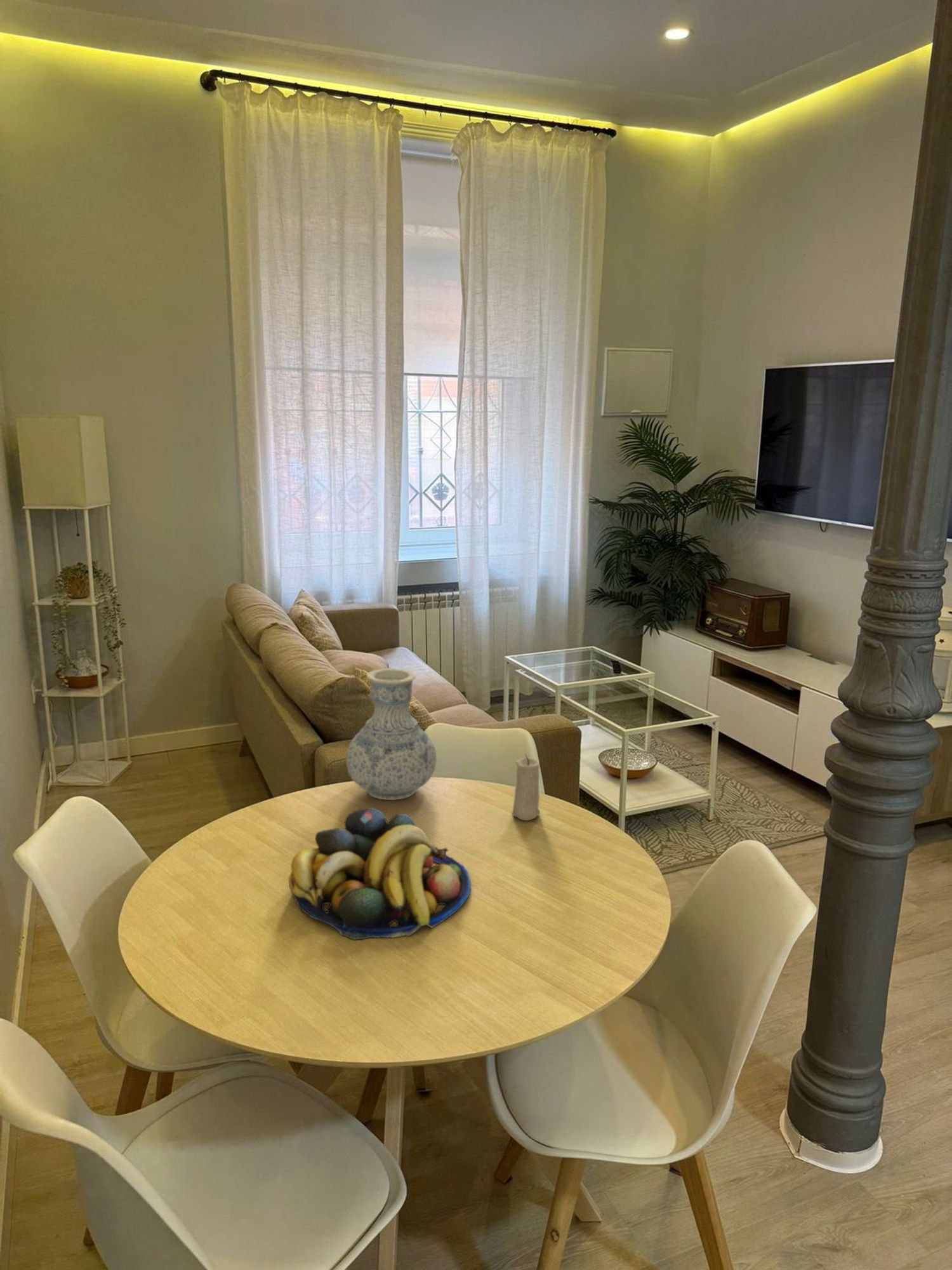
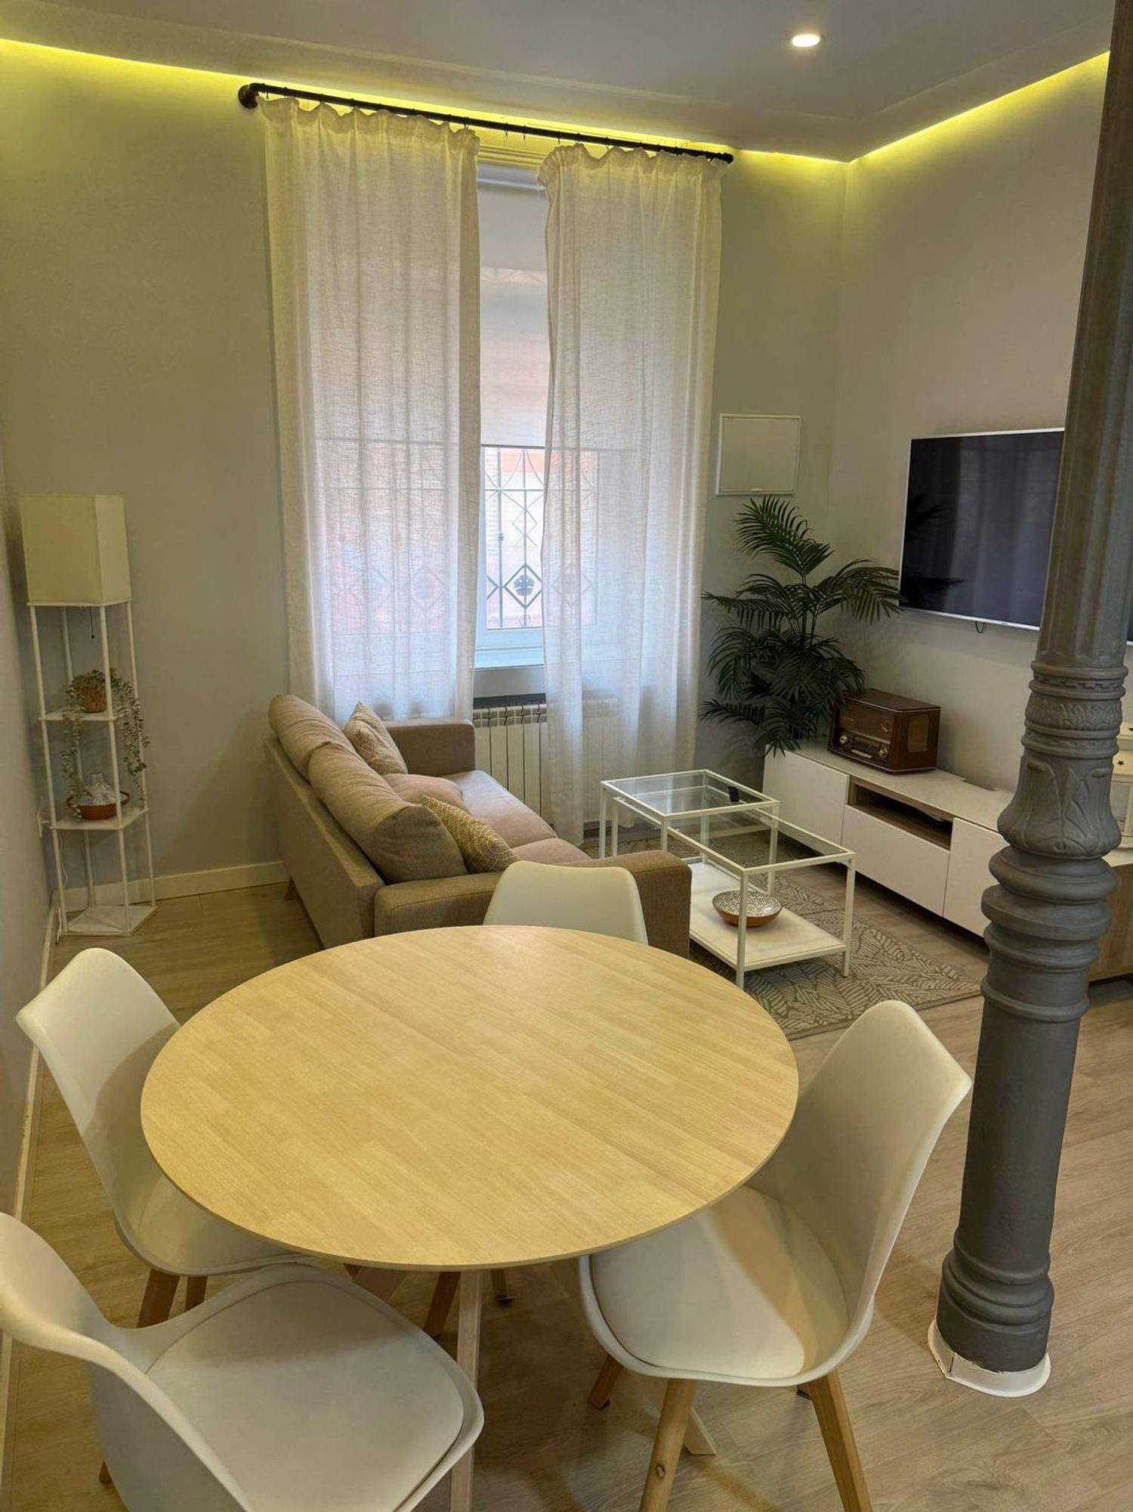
- fruit bowl (383, 857)
- vase (391, 733)
- candle (526, 785)
